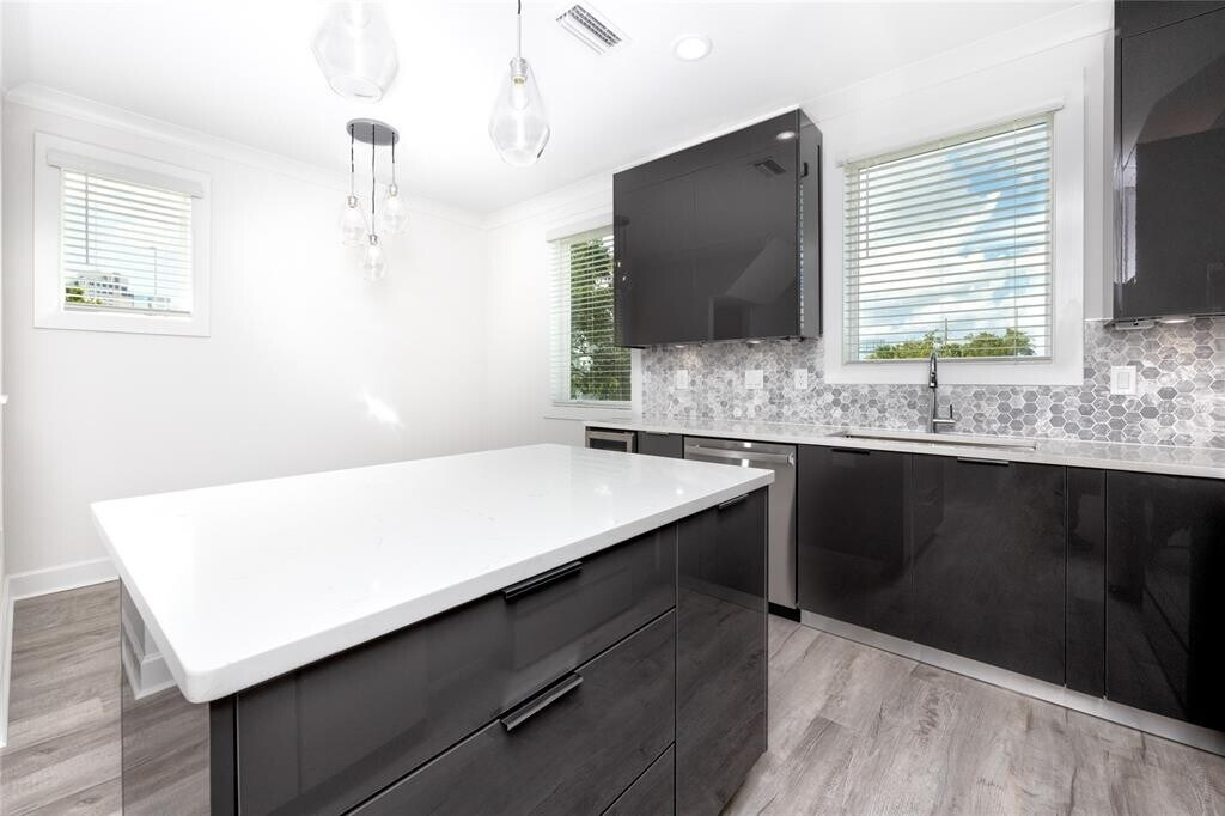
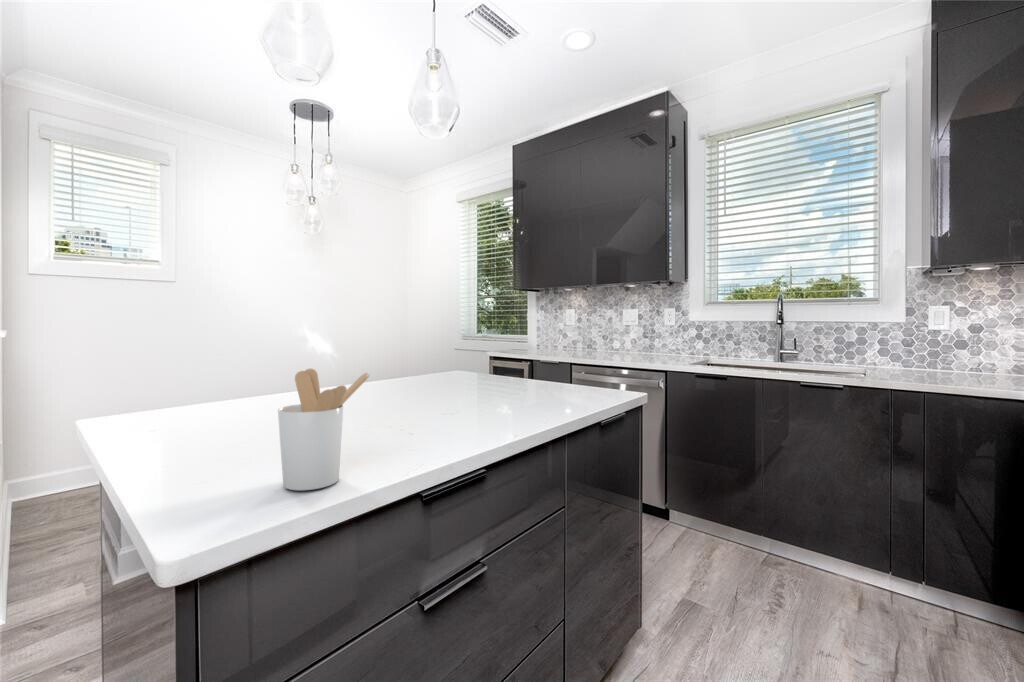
+ utensil holder (328, 424)
